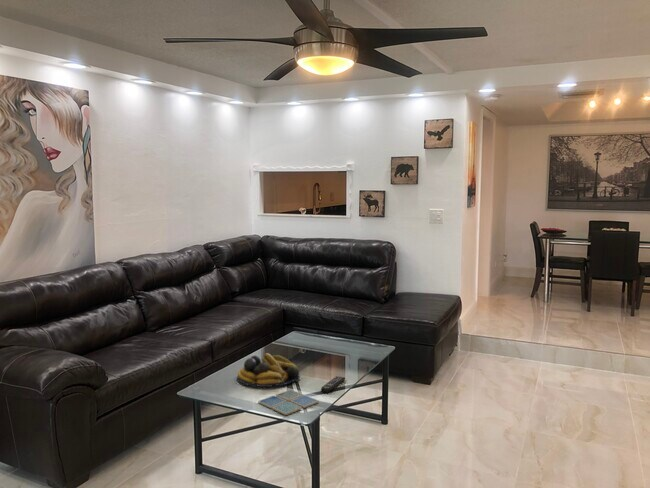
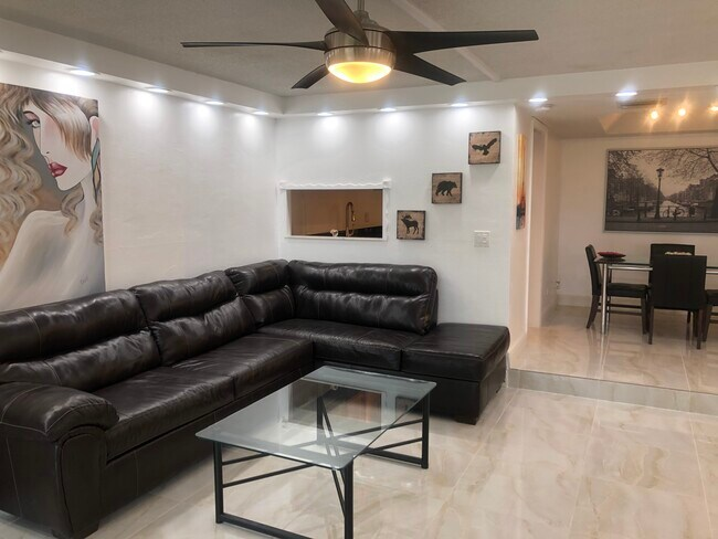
- drink coaster (288, 401)
- remote control (333, 383)
- fruit bowl (268, 366)
